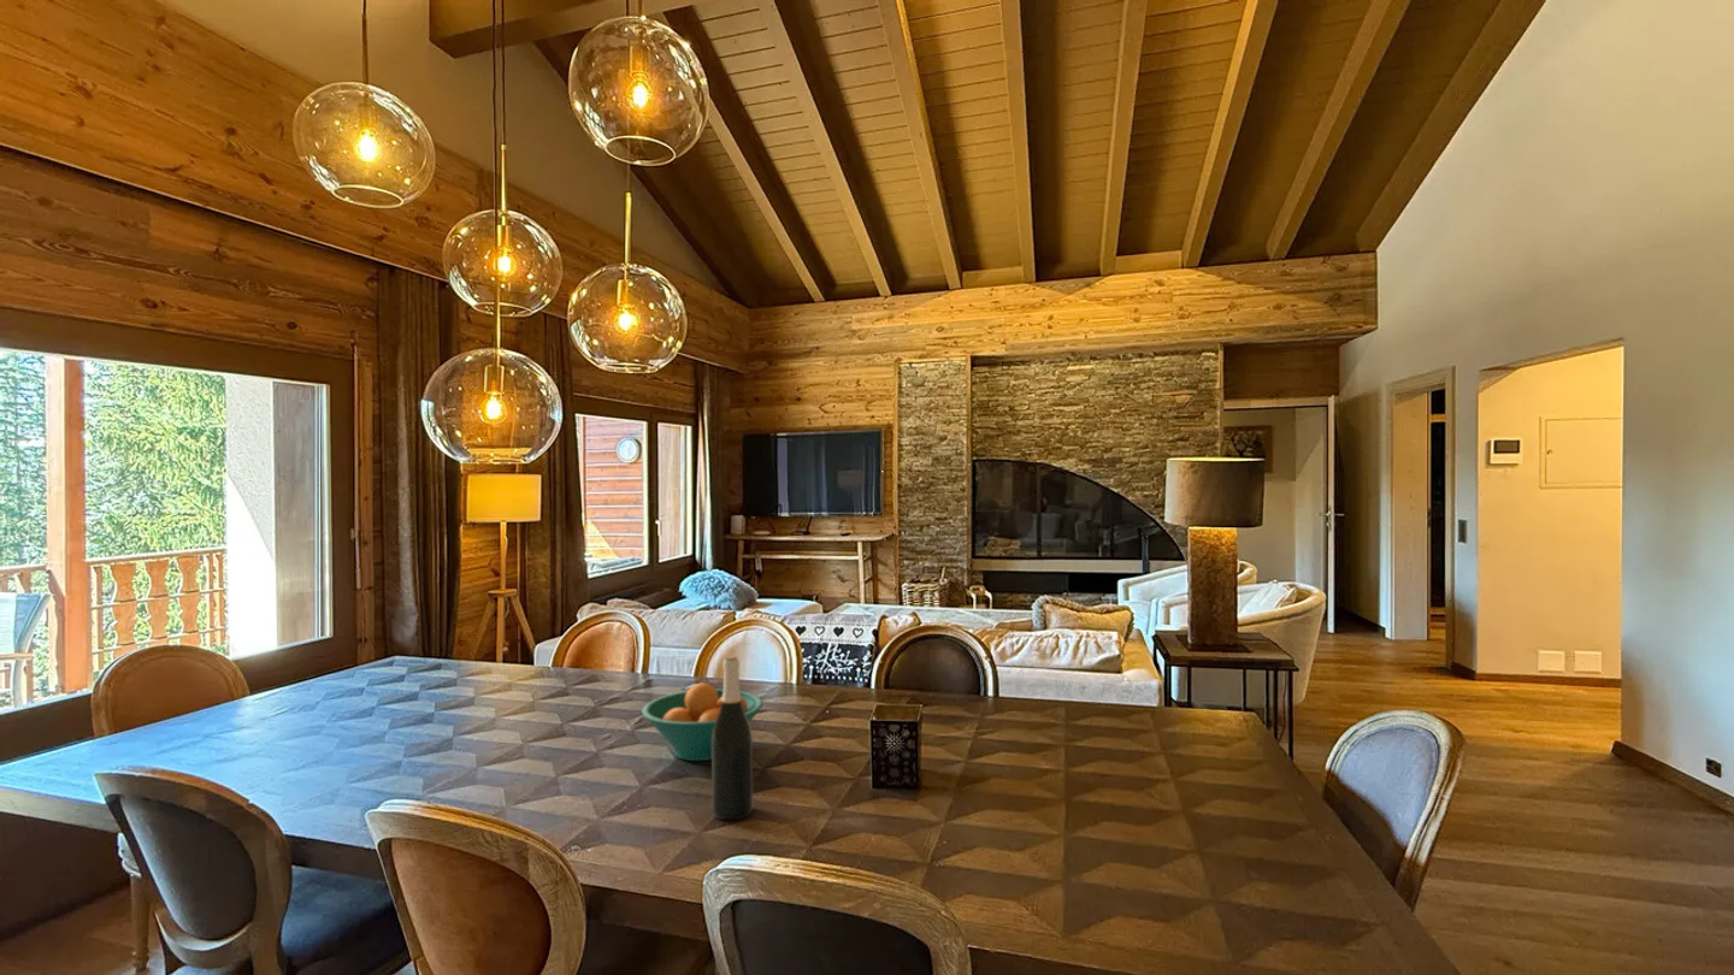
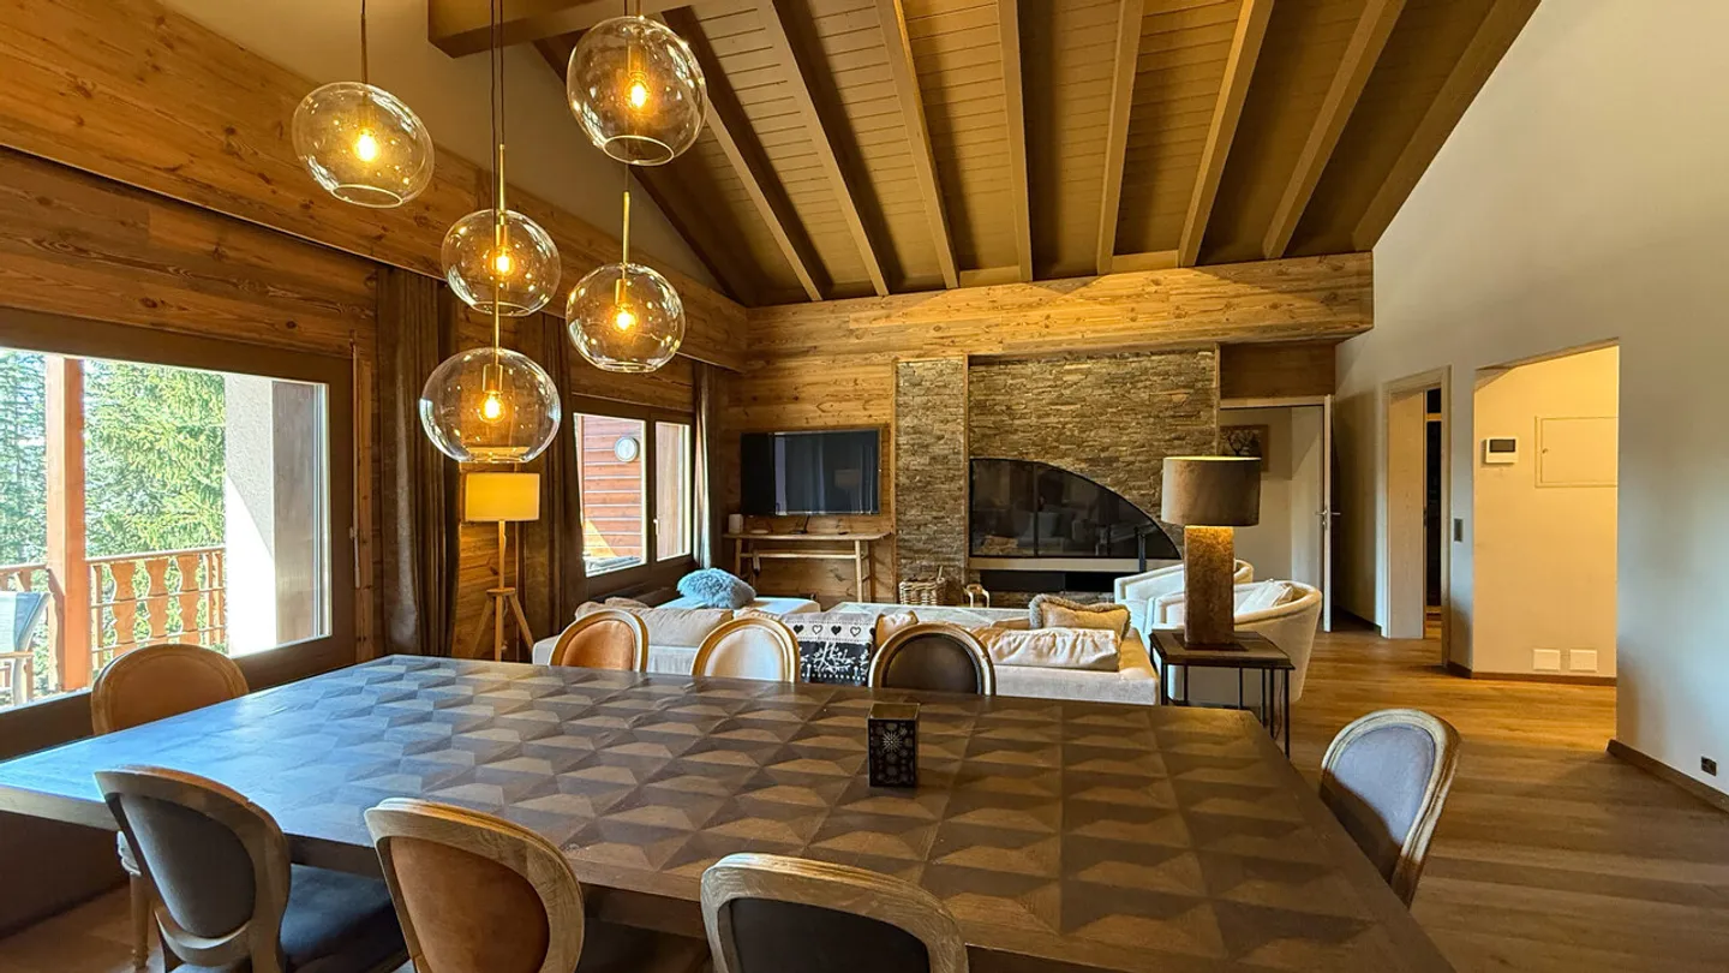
- fruit bowl (703, 717)
- wine bottle (731, 734)
